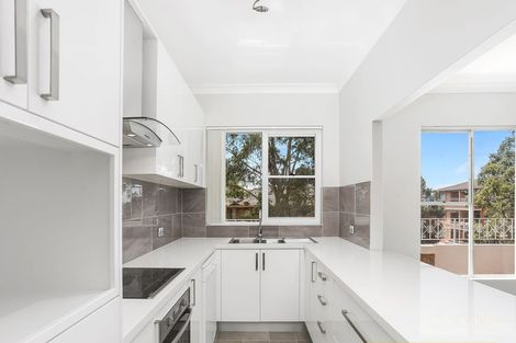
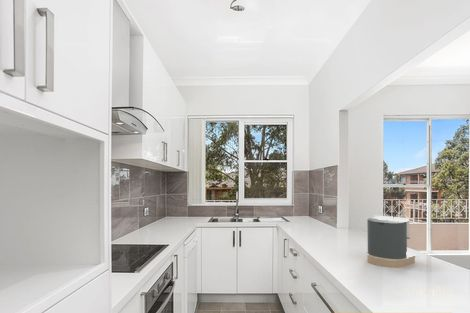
+ coffee maker (391, 237)
